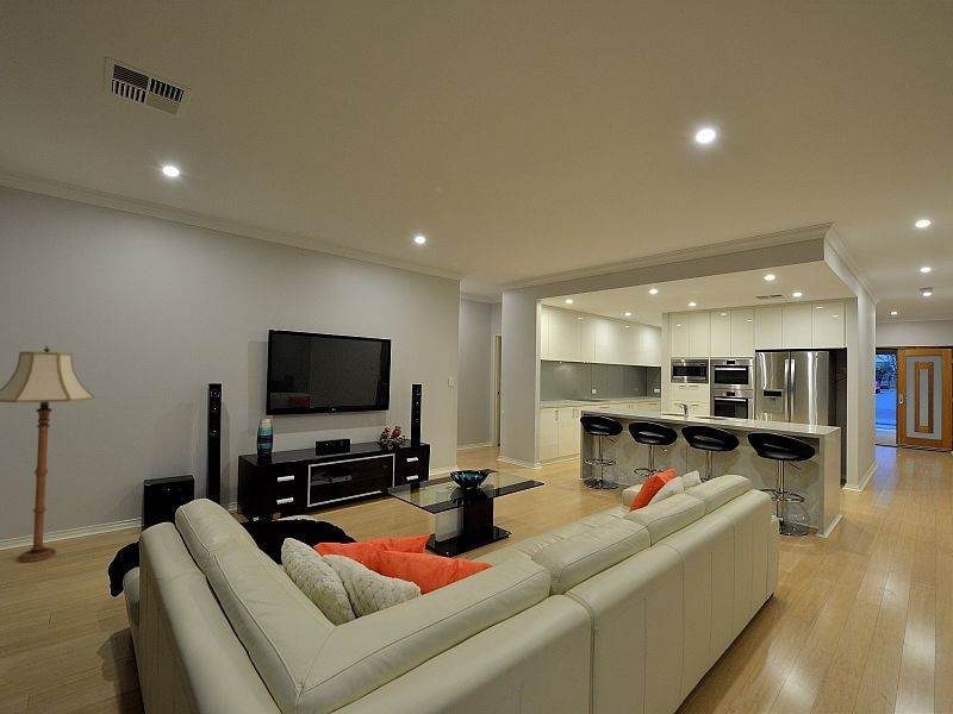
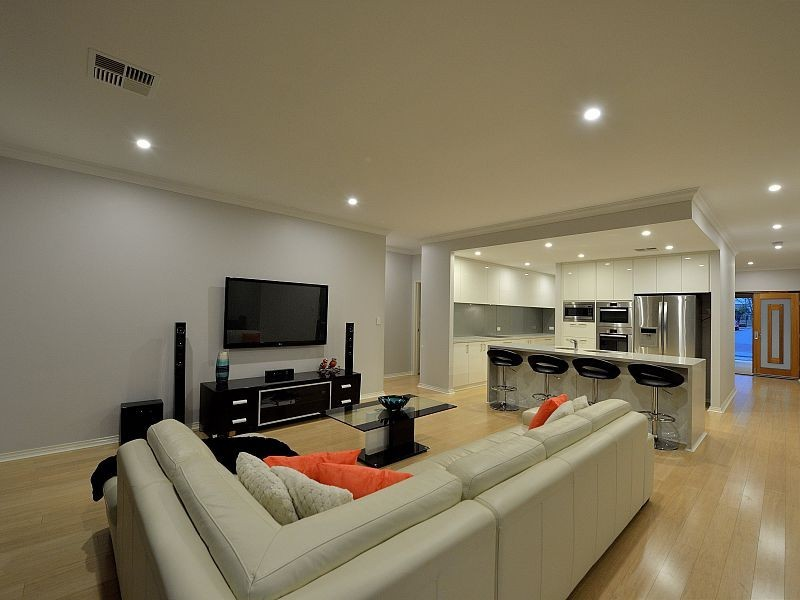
- floor lamp (42, 450)
